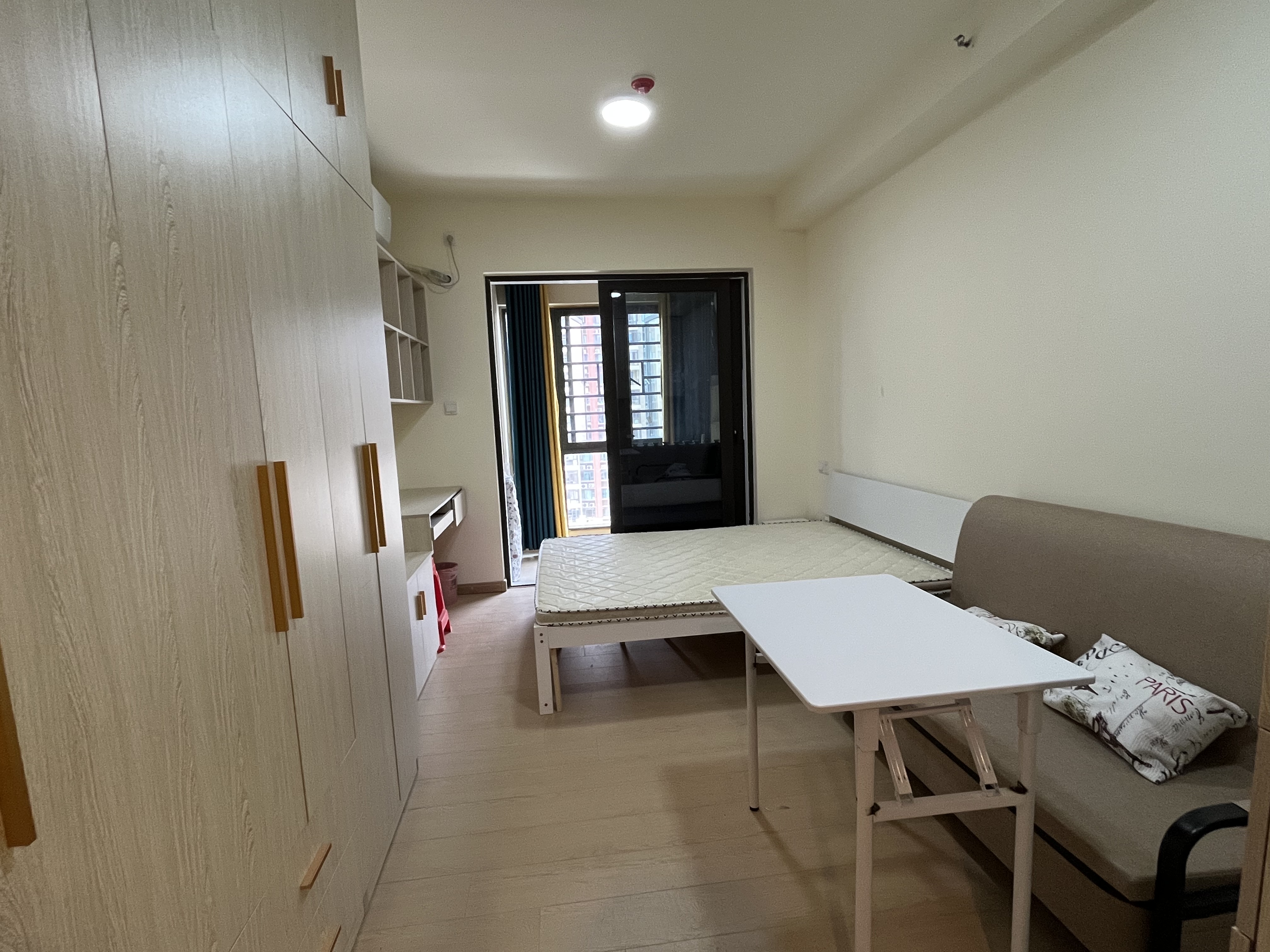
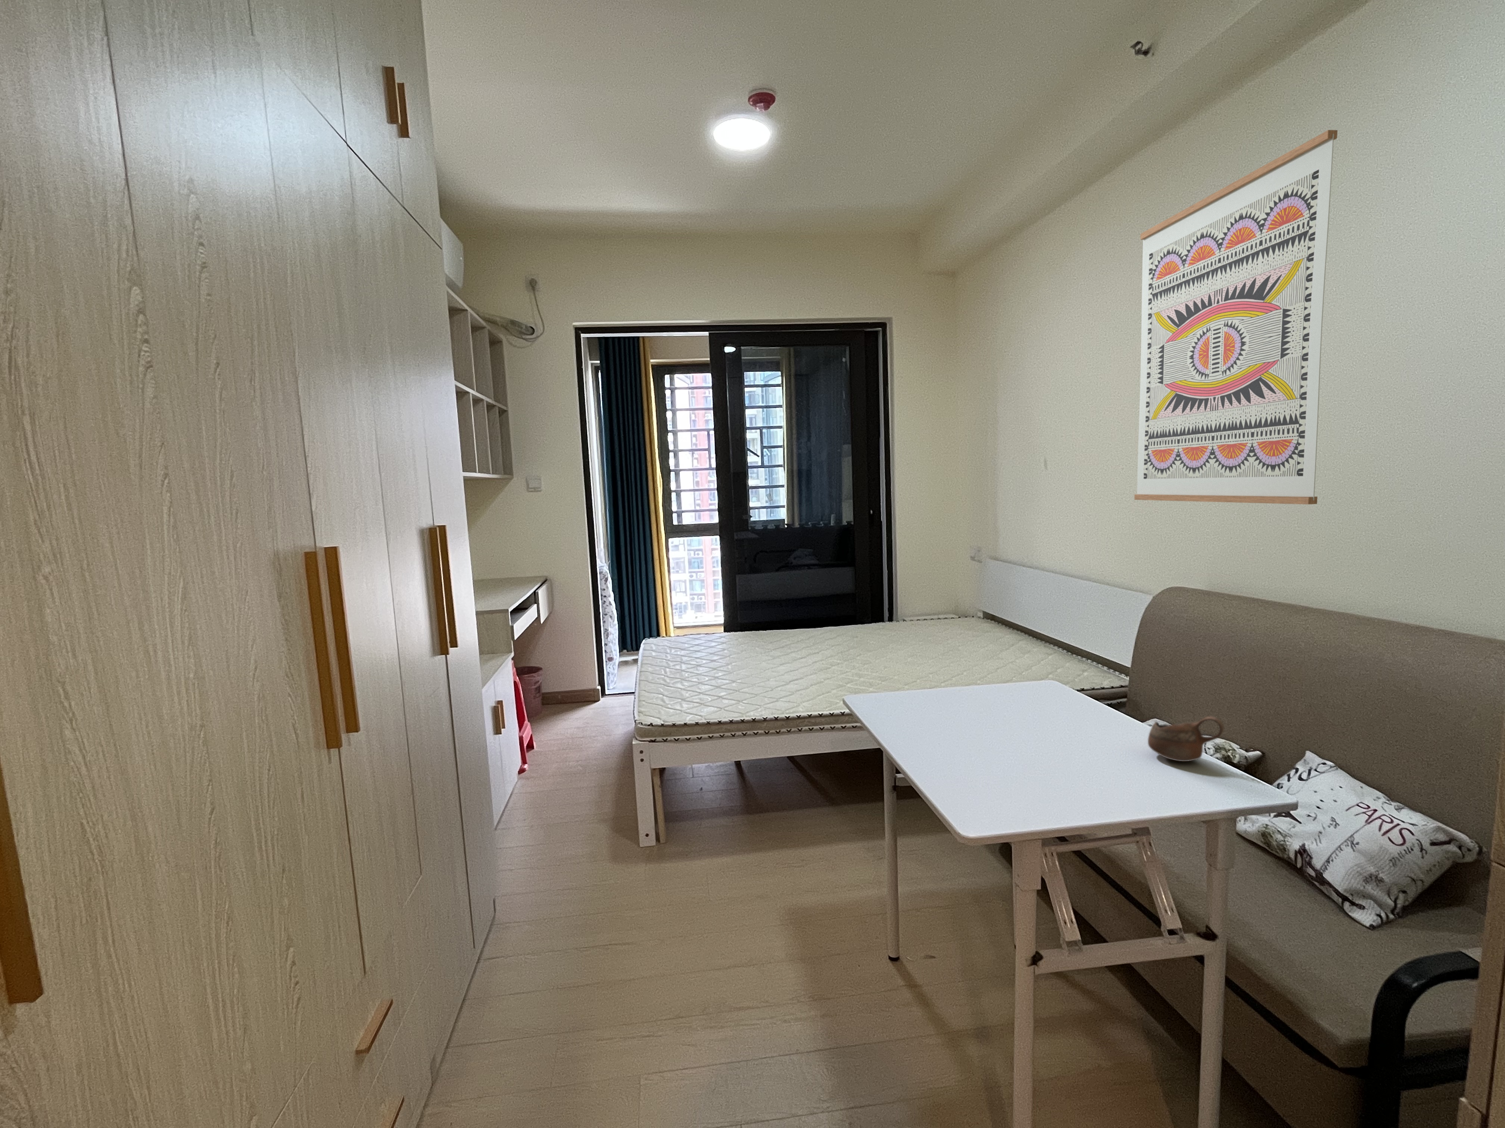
+ cup (1181, 736)
+ wall art (1217, 350)
